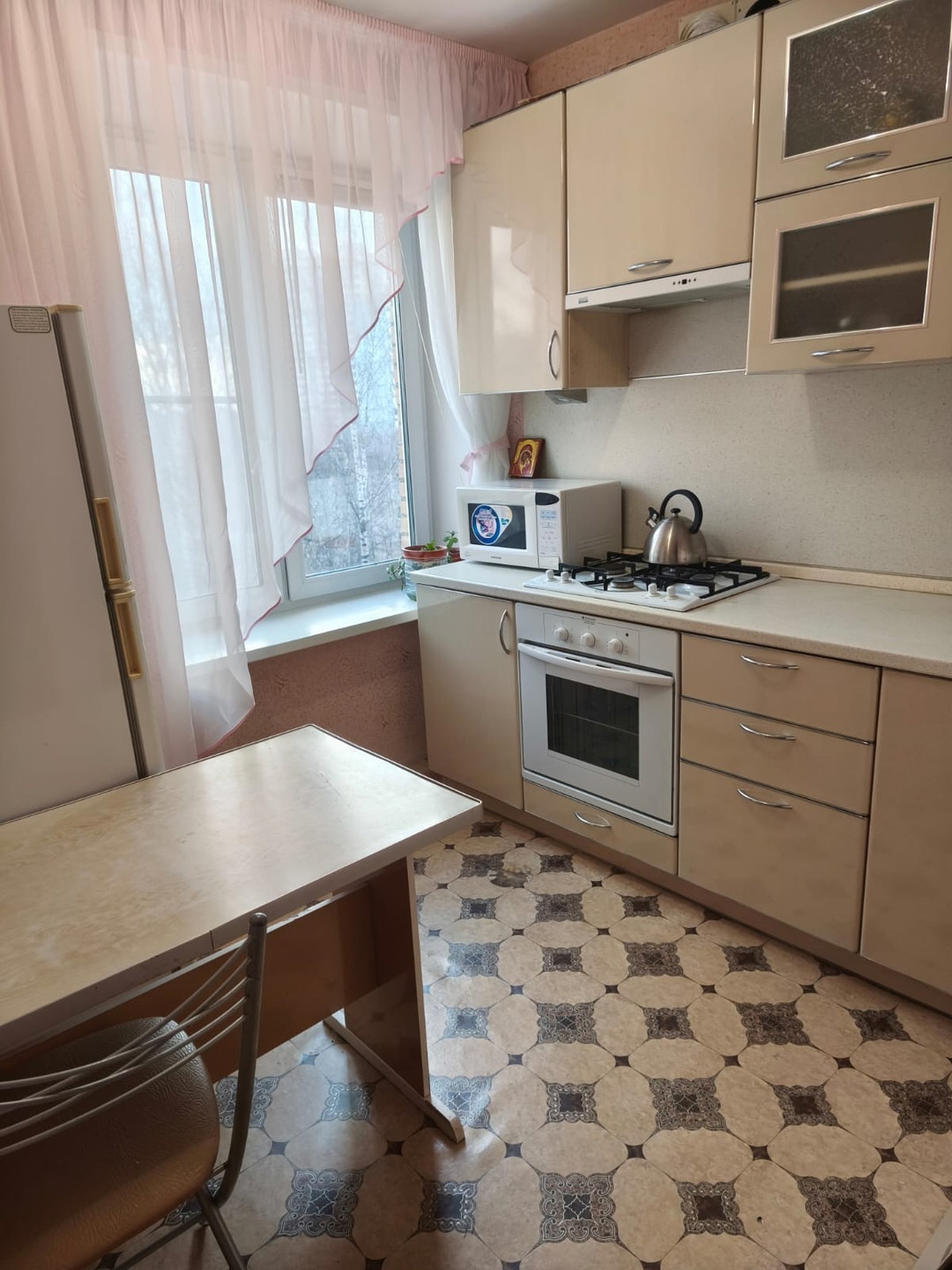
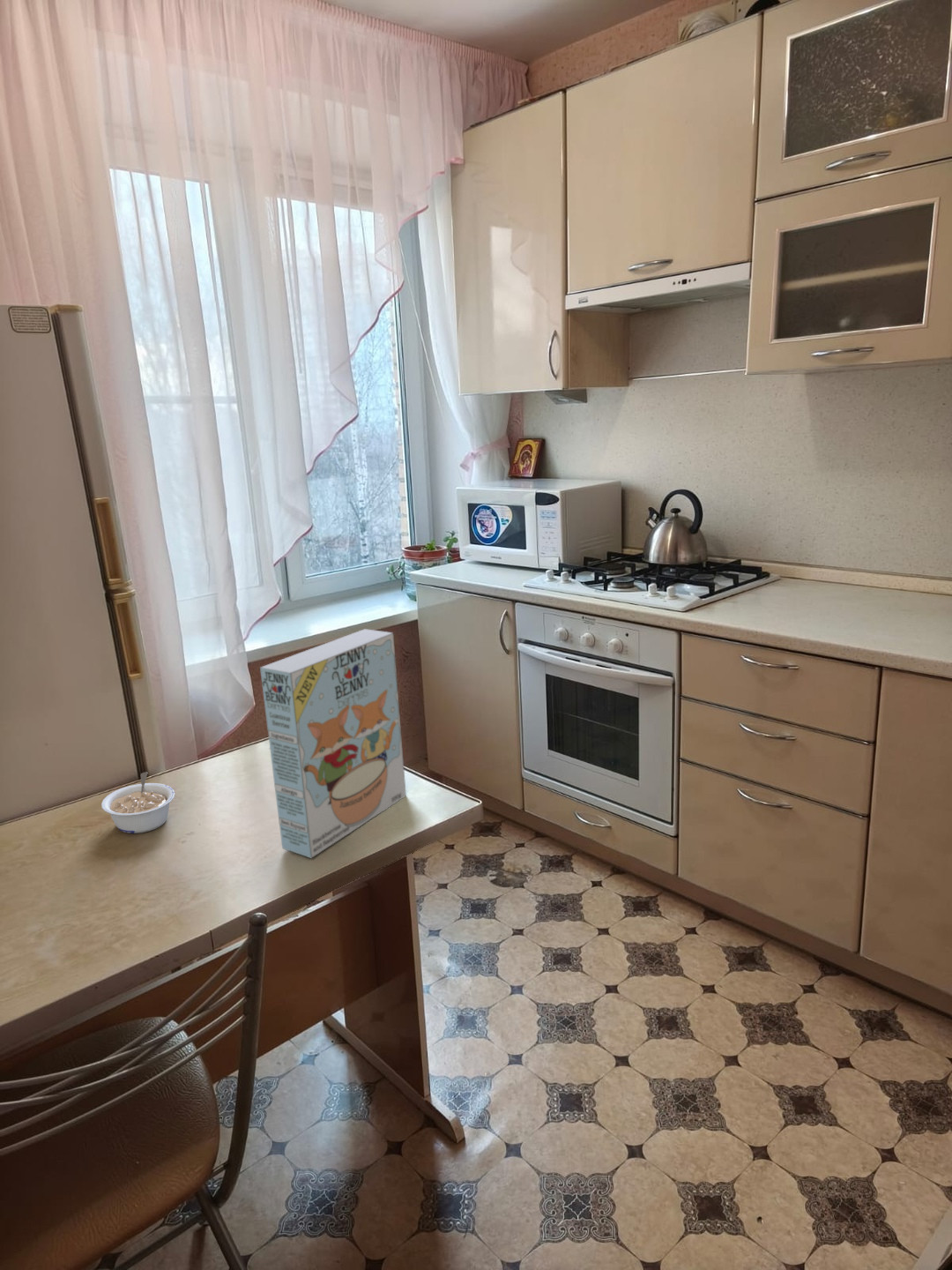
+ legume (138, 806)
+ cereal box (339, 737)
